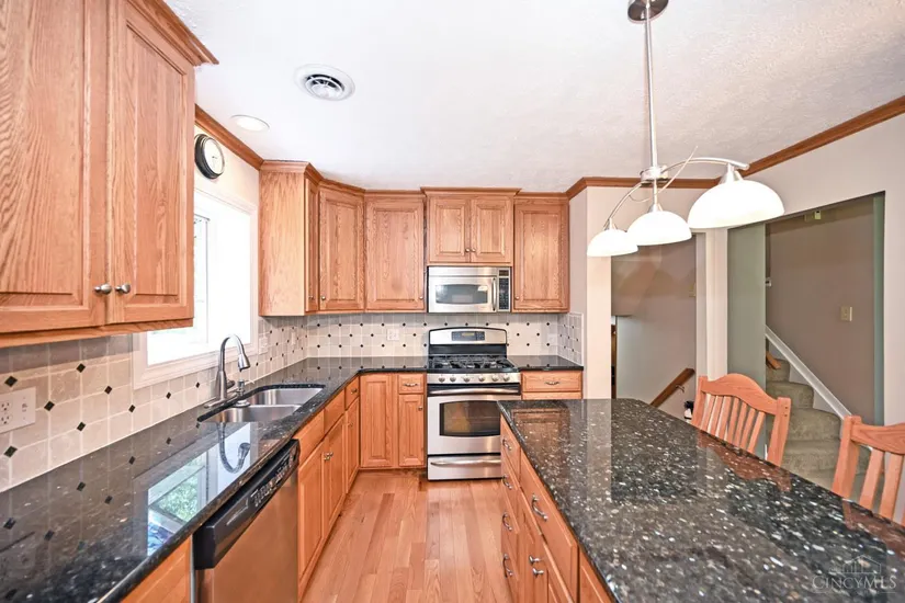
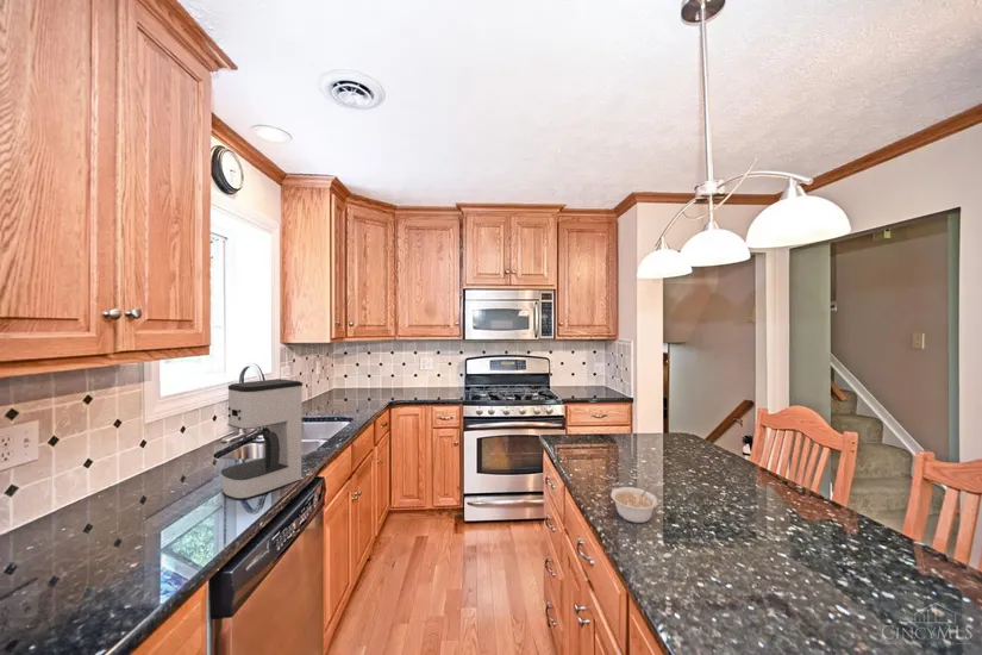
+ legume (633, 503)
+ coffee maker (262, 433)
